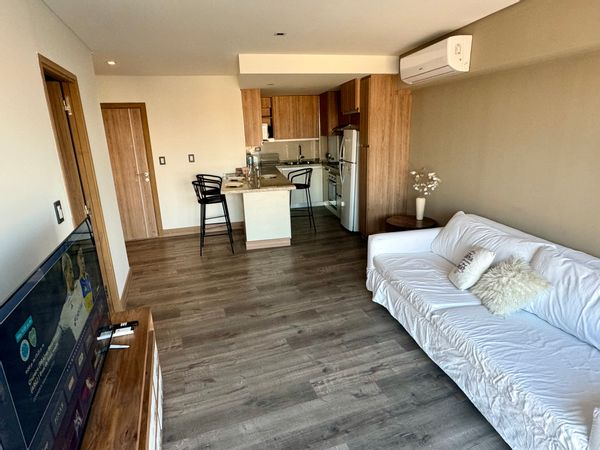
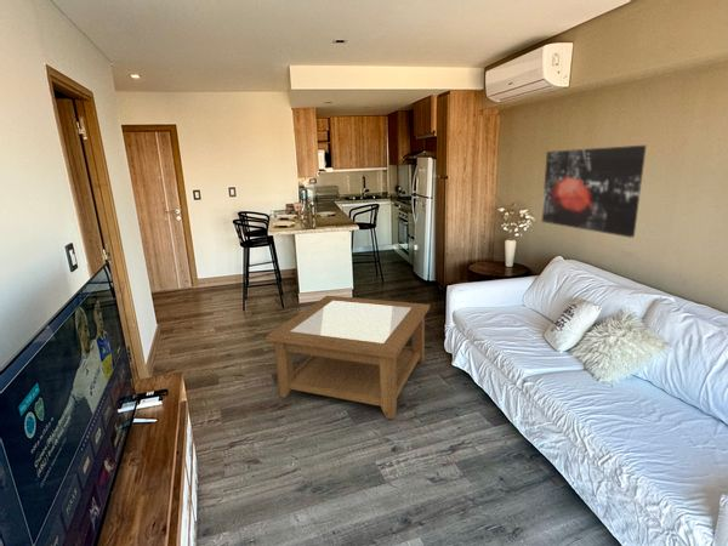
+ coffee table (356, 348)
+ wall art (585, 189)
